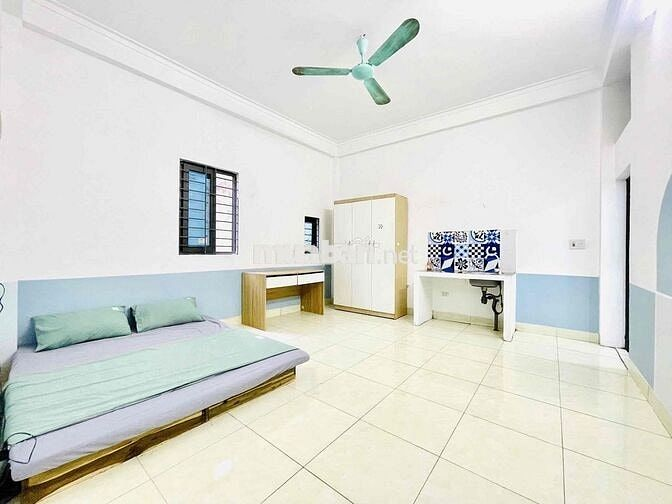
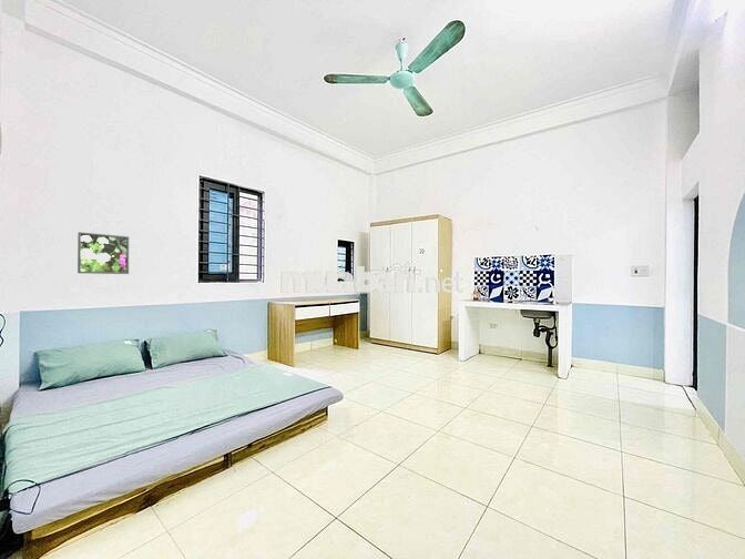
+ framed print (104, 254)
